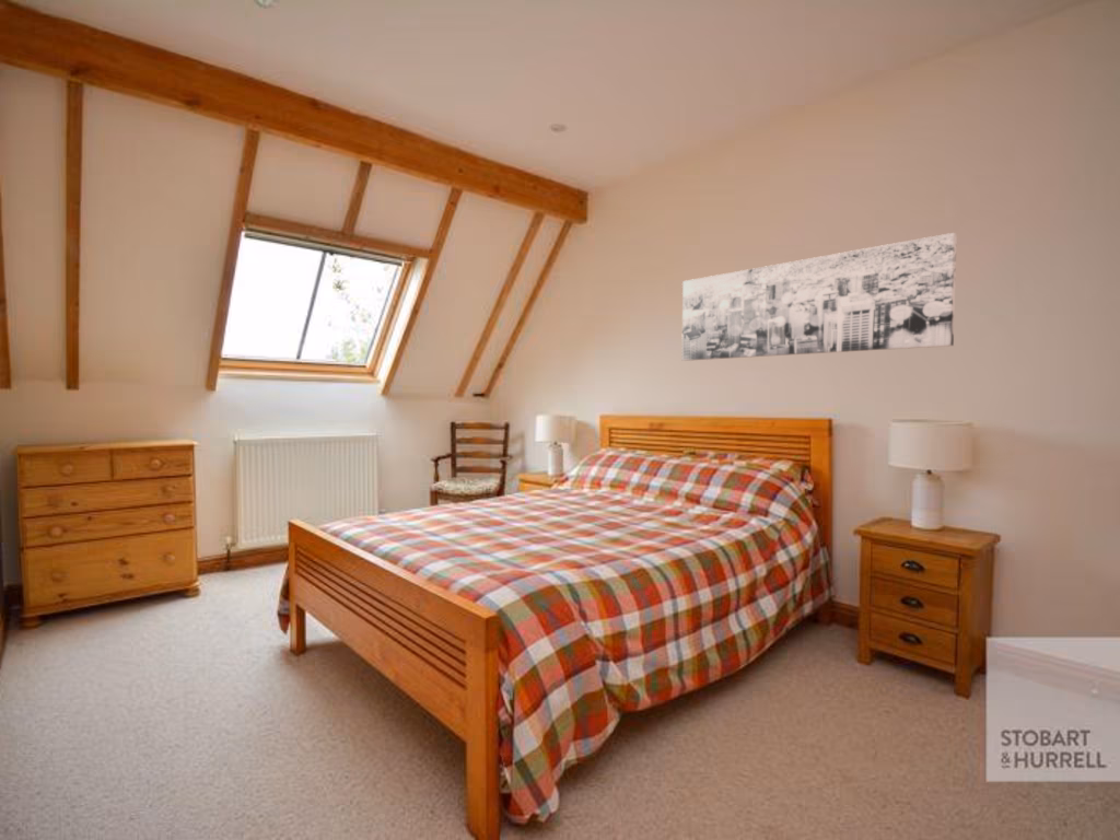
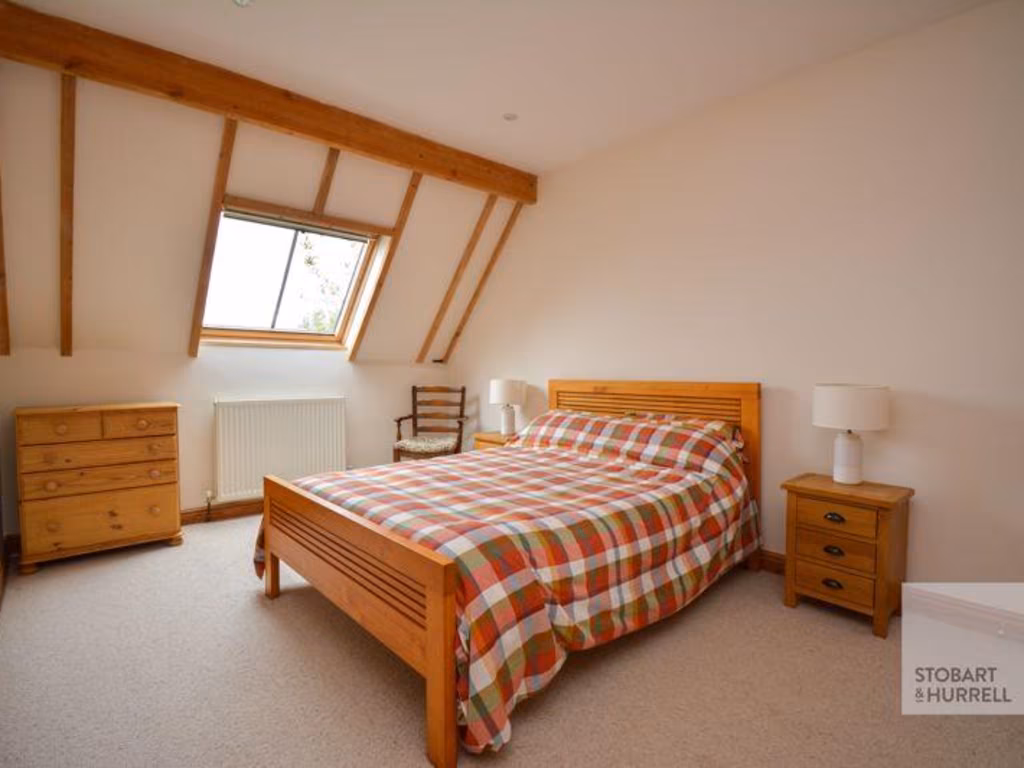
- wall art (795, 307)
